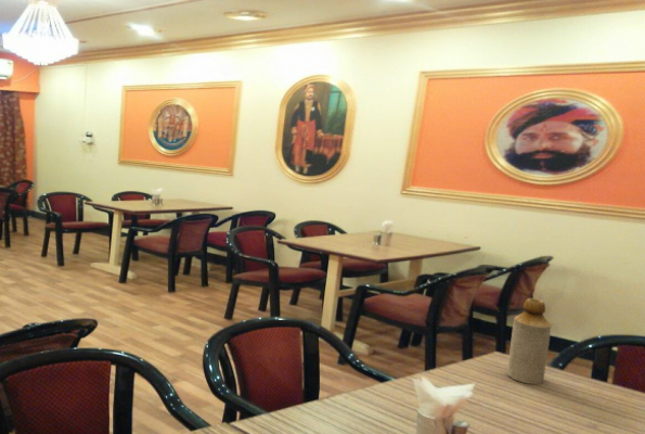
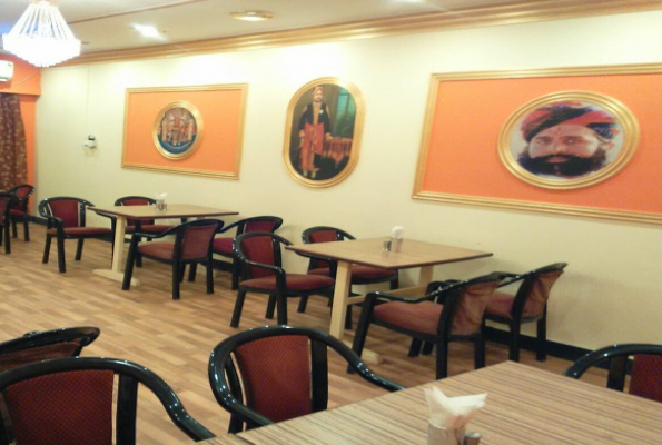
- bottle (530, 339)
